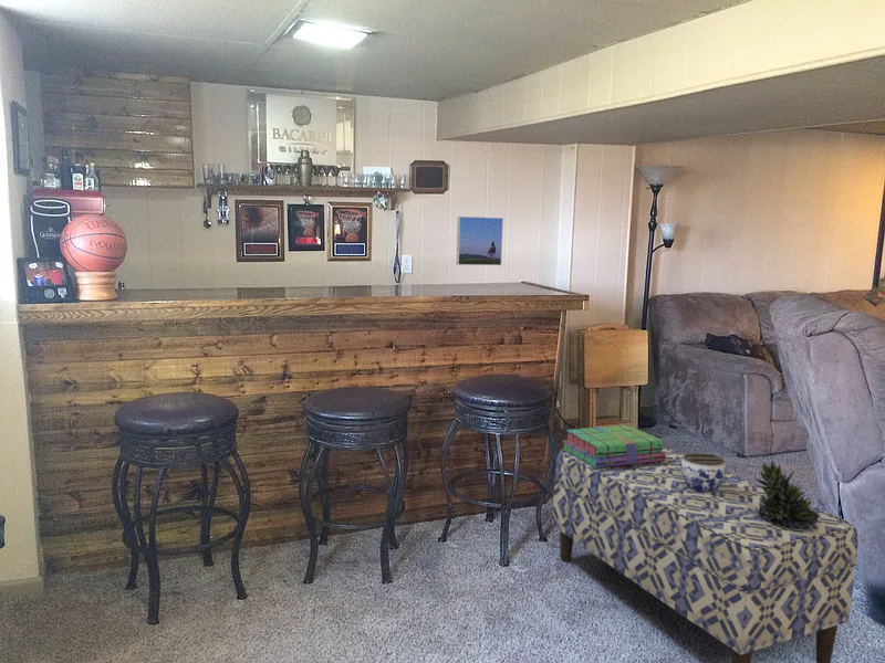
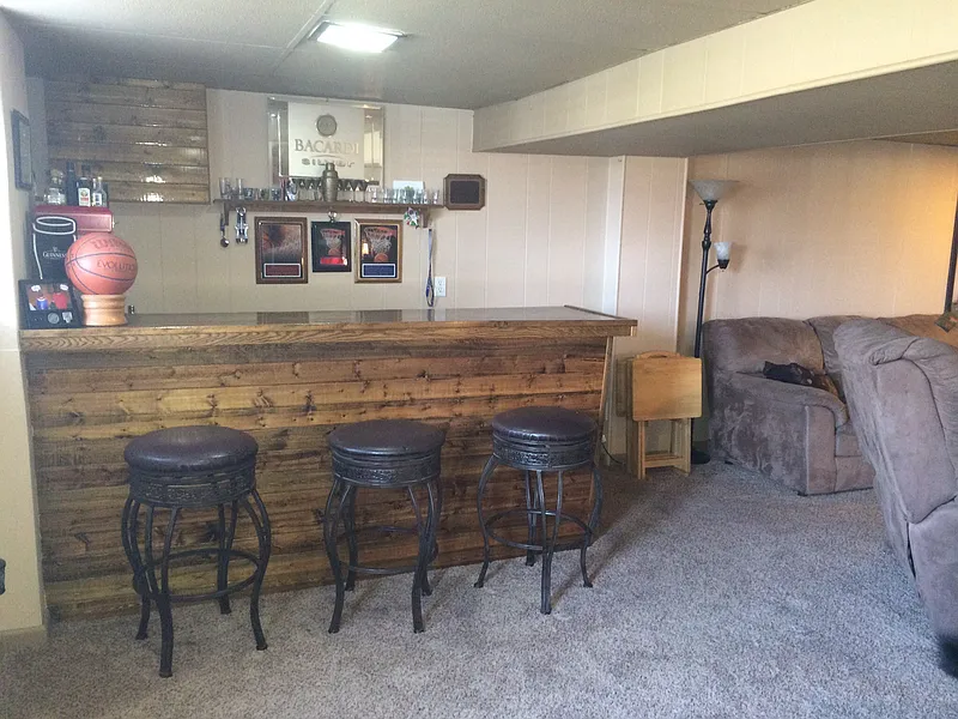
- stack of books (613, 444)
- bench (683, 545)
- jar (702, 472)
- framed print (479, 241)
- succulent plant (783, 488)
